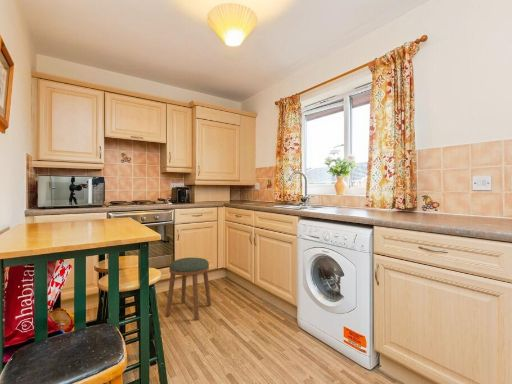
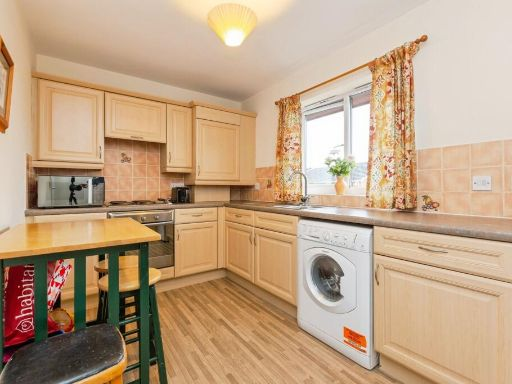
- stool (185, 285)
